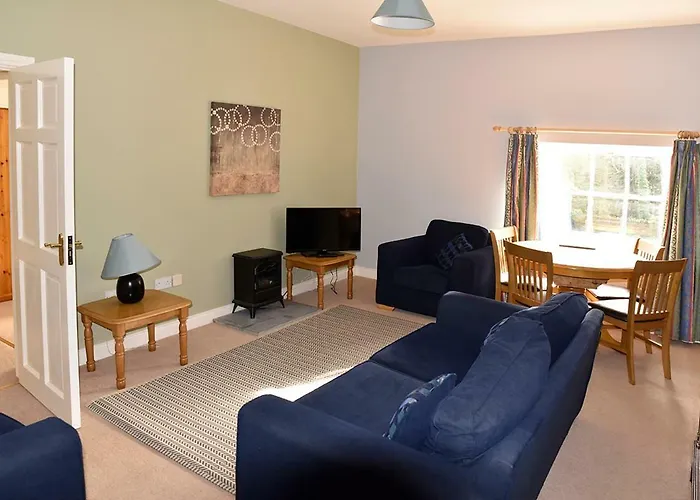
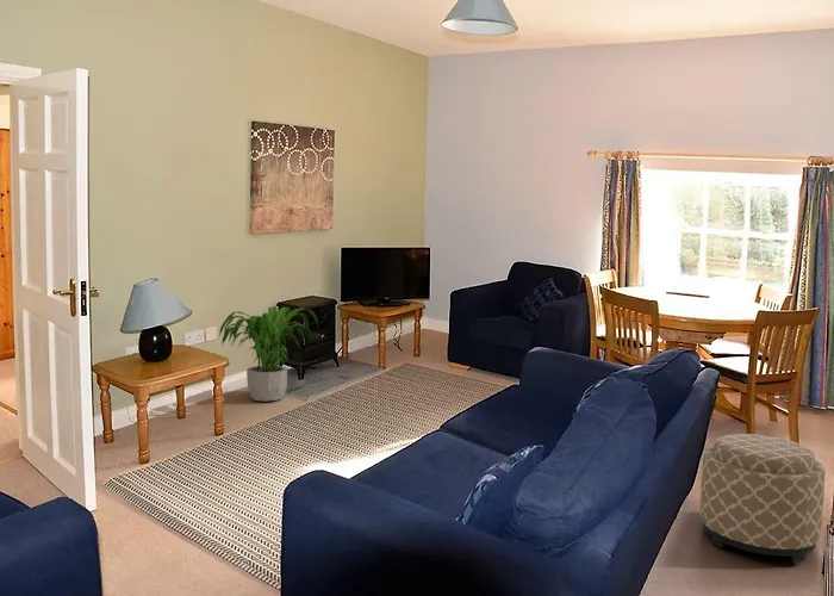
+ potted plant (270, 352)
+ ottoman (760, 491)
